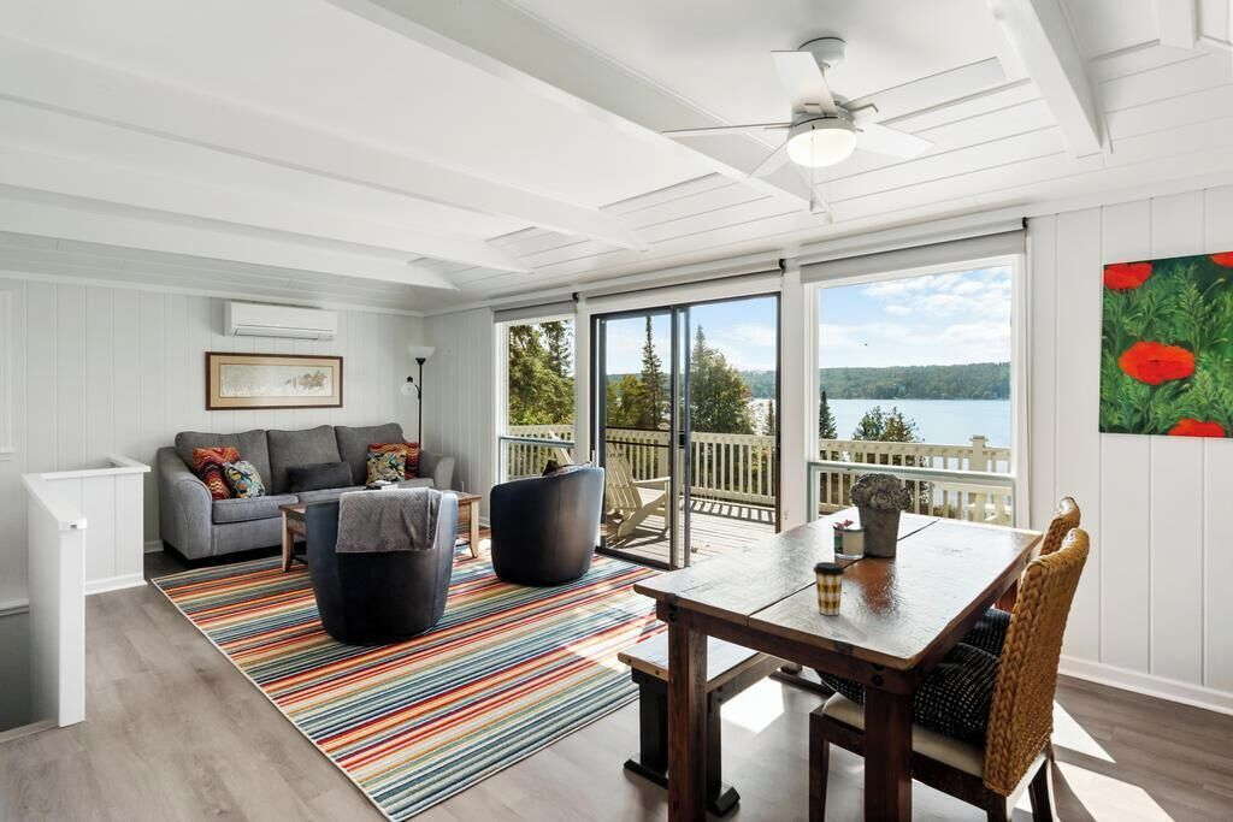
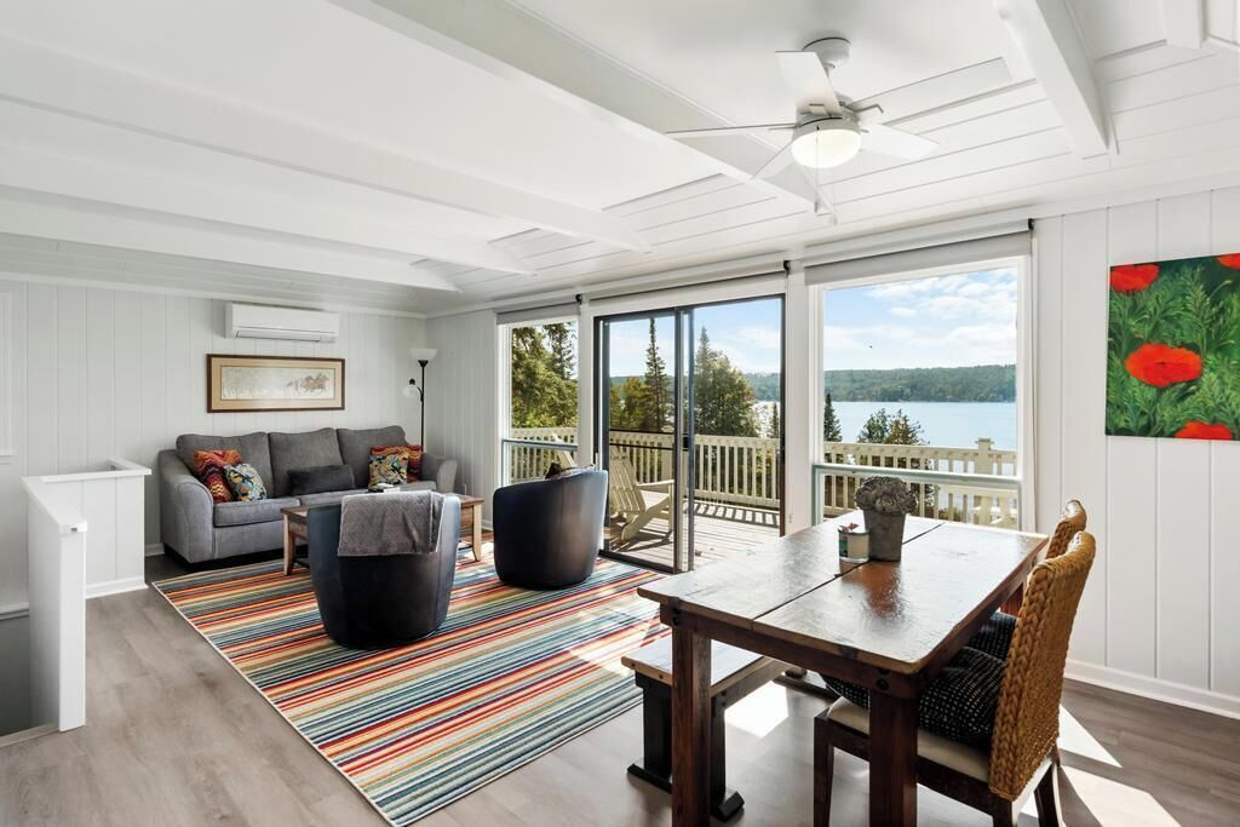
- coffee cup (828, 587)
